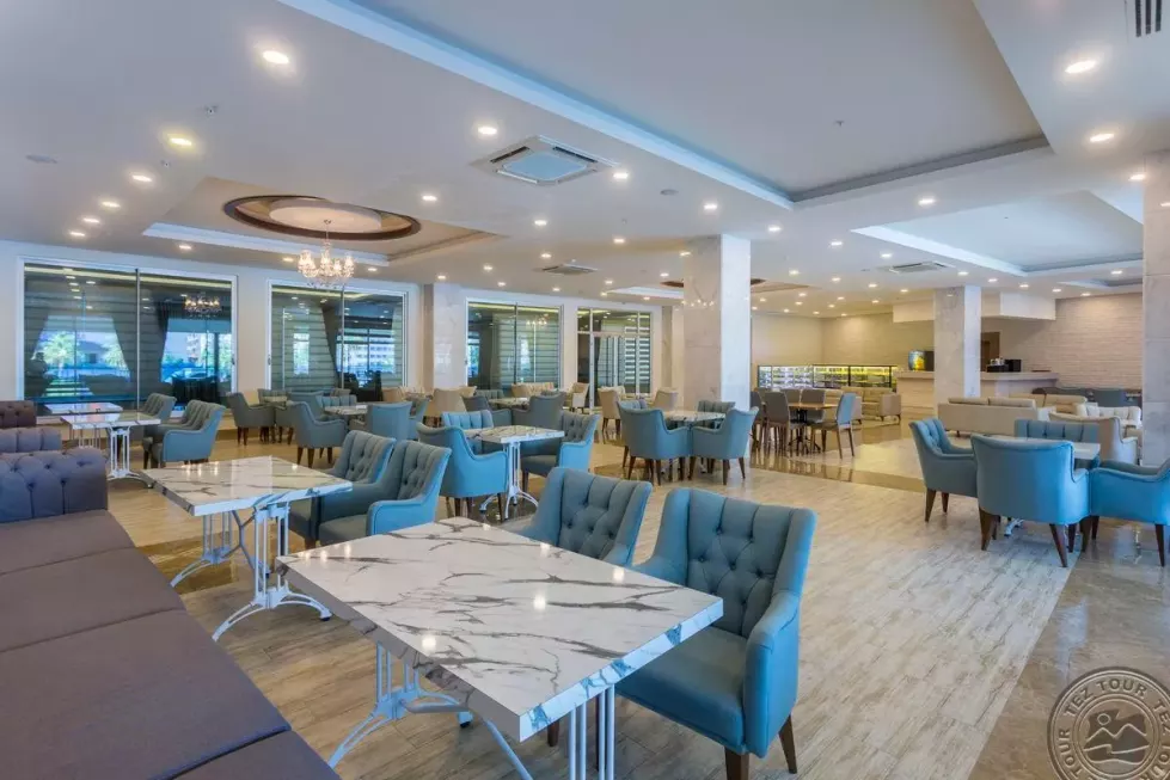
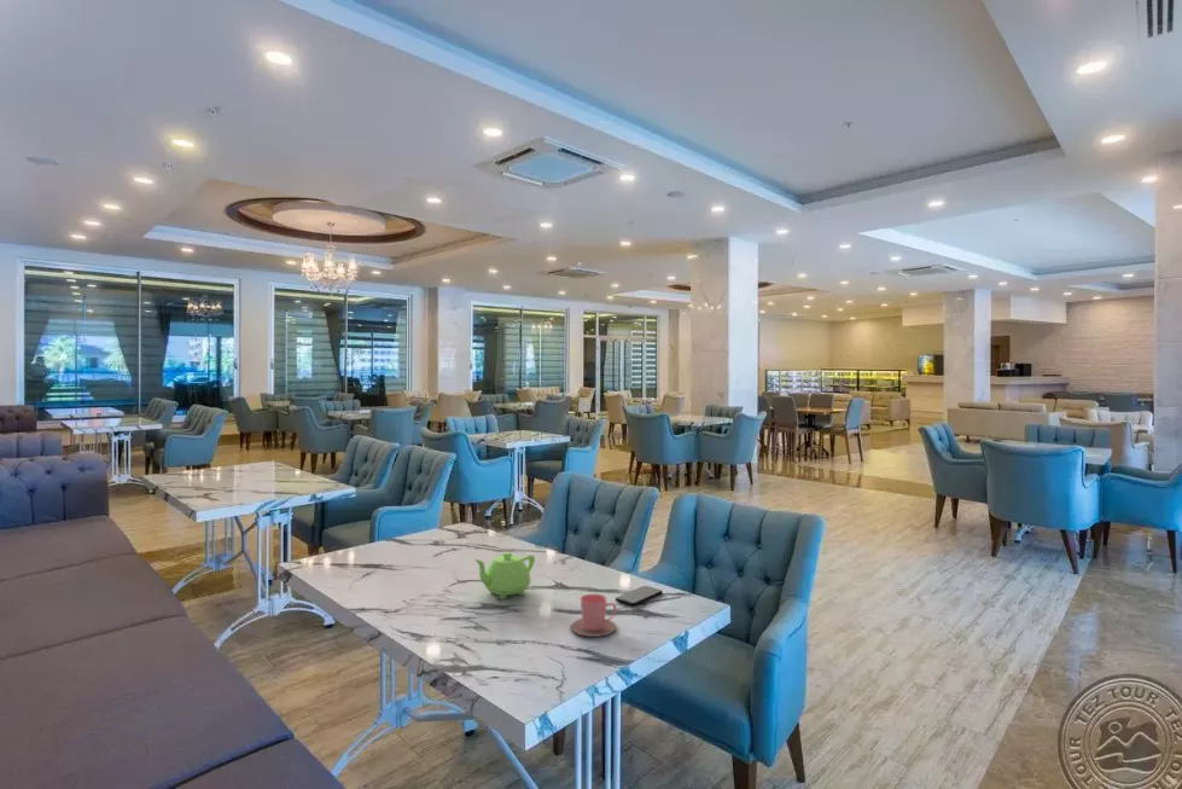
+ teapot (505, 573)
+ smartphone (639, 594)
+ cup (593, 613)
